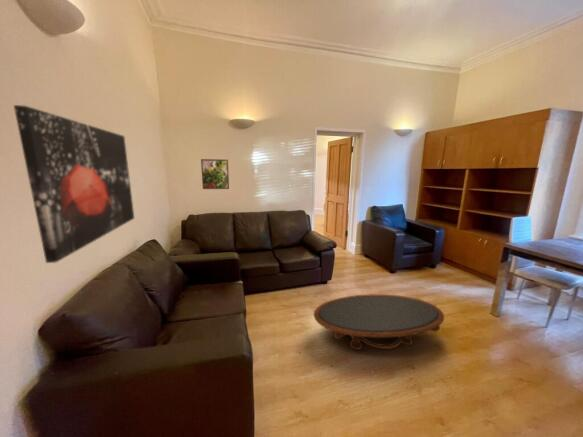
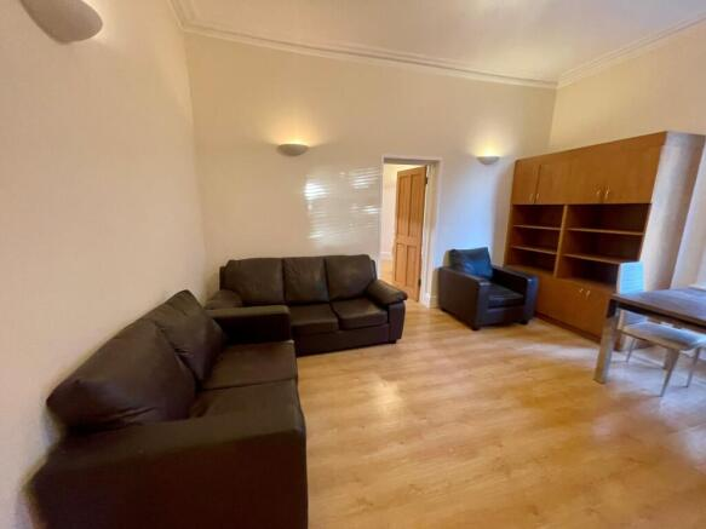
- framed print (215, 174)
- coffee table (377, 323)
- wall art (95, 182)
